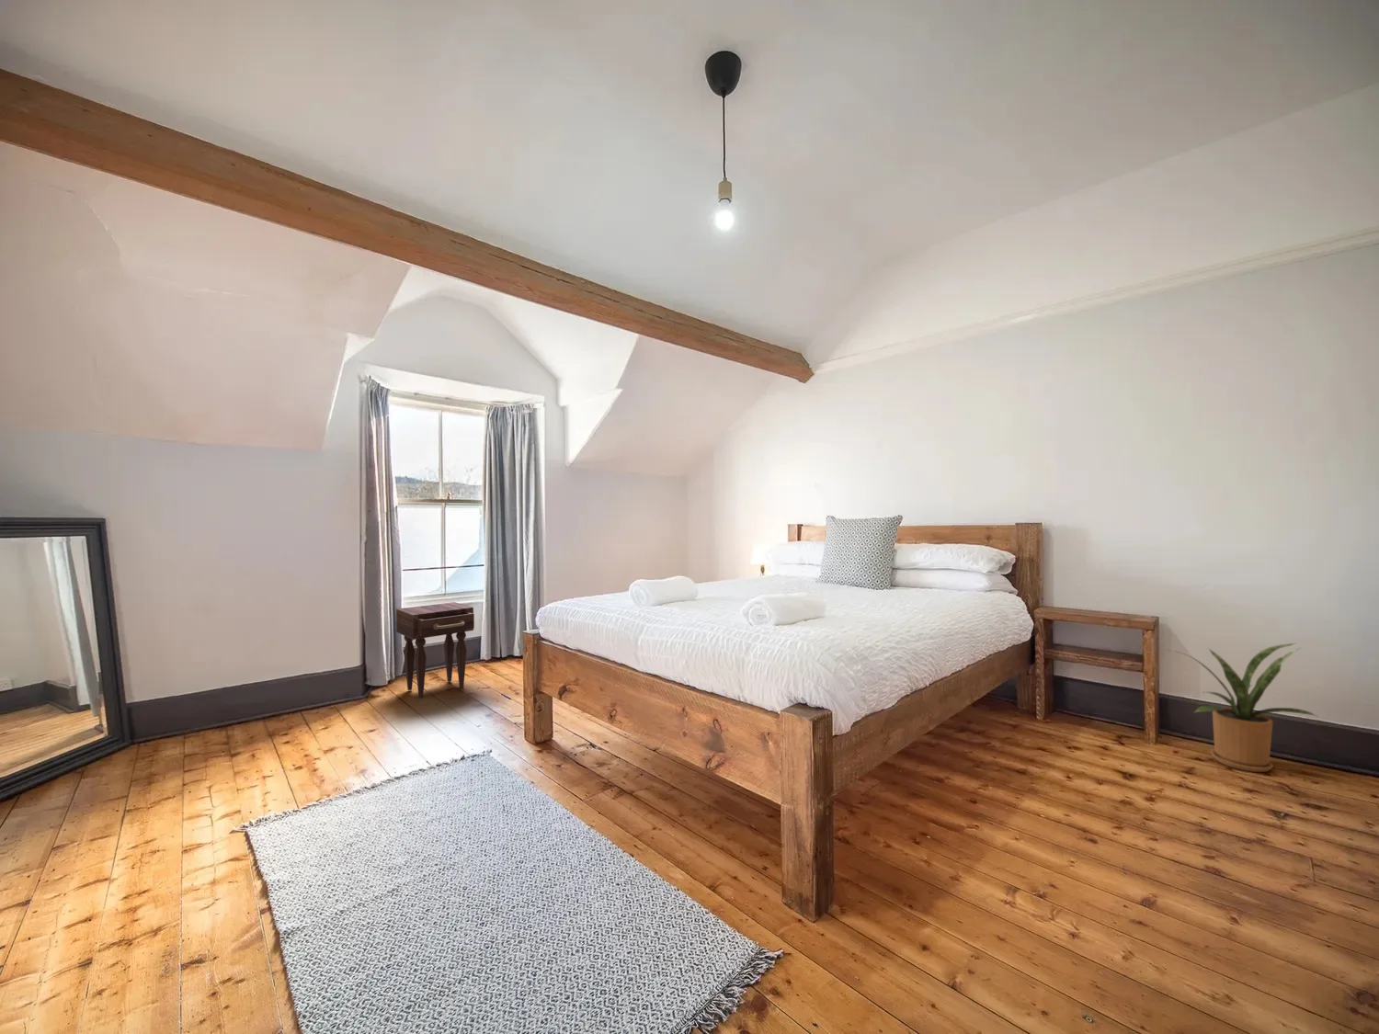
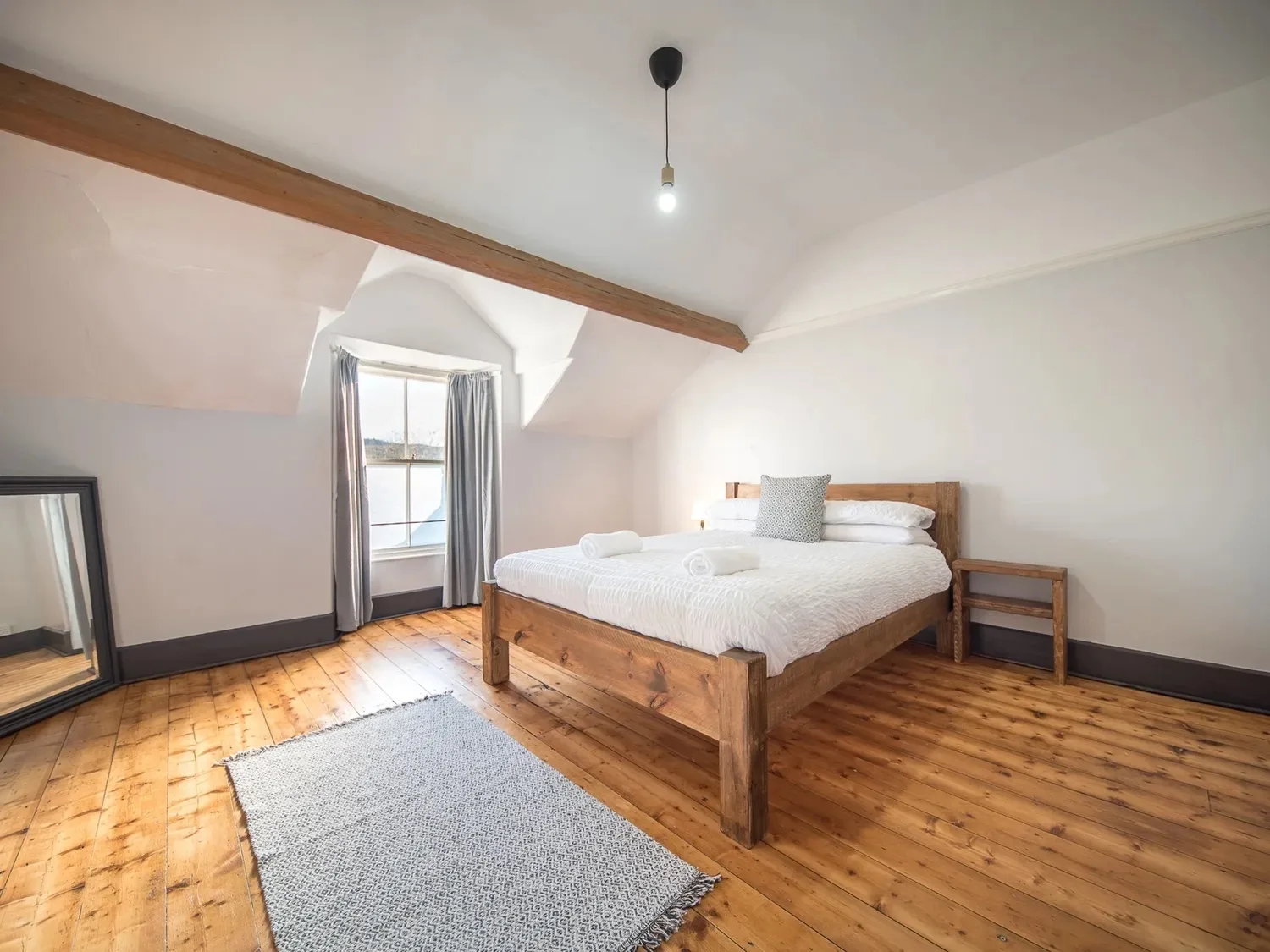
- nightstand (444, 650)
- house plant (1238, 699)
